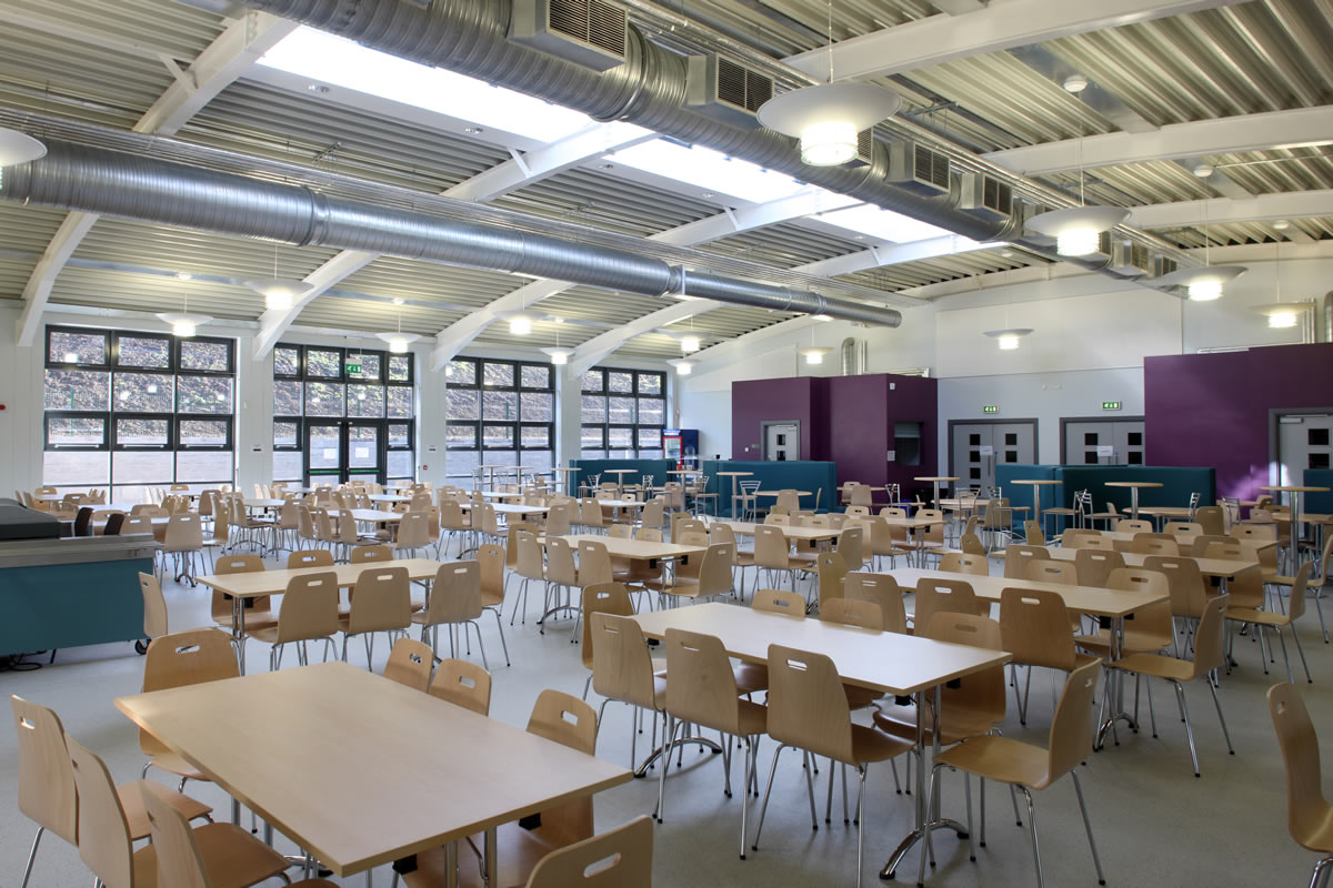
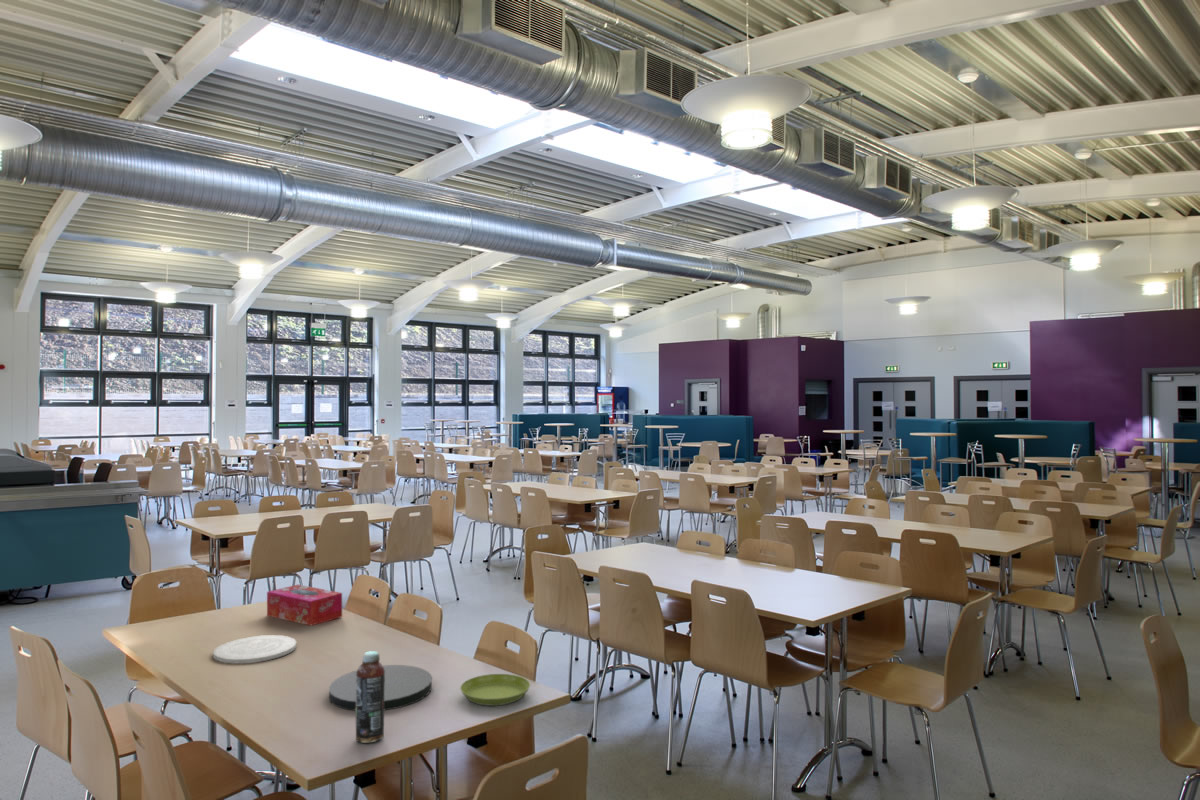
+ plate (384, 686)
+ beverage bottle (370, 695)
+ tissue box (304, 604)
+ saucer (495, 690)
+ plate (255, 648)
